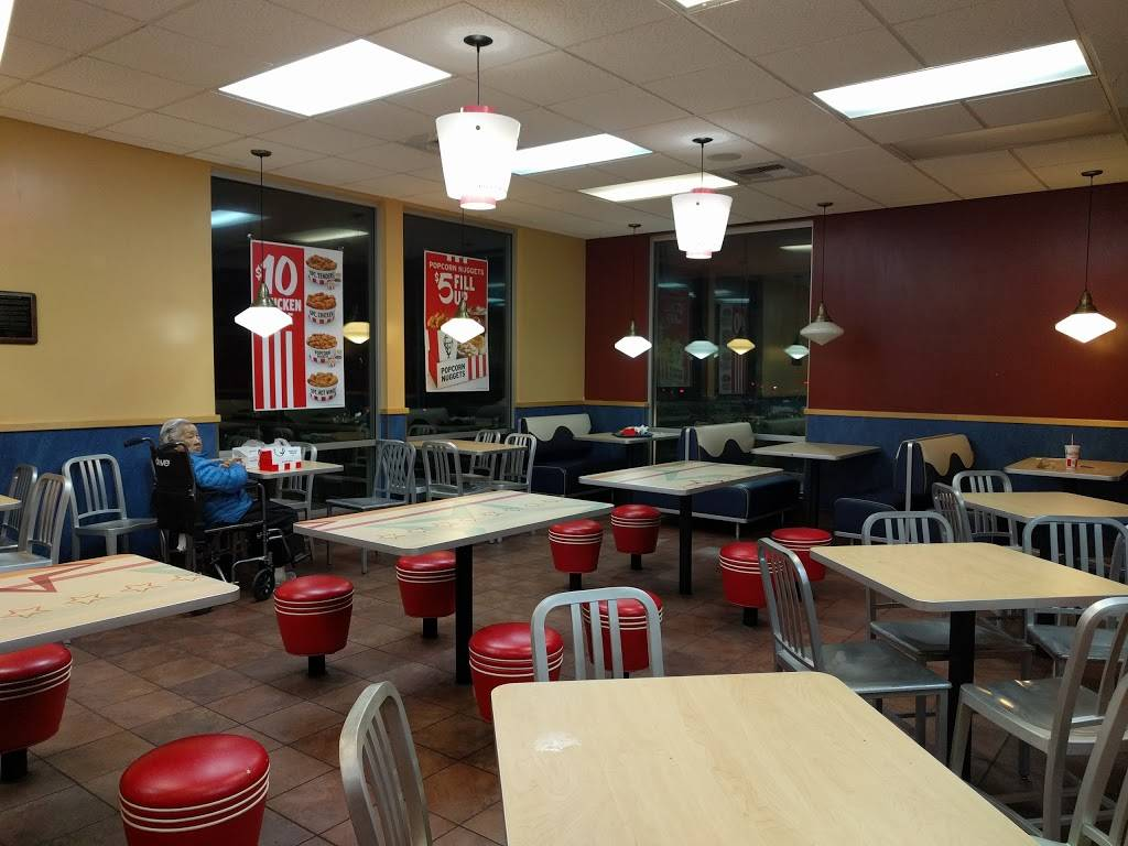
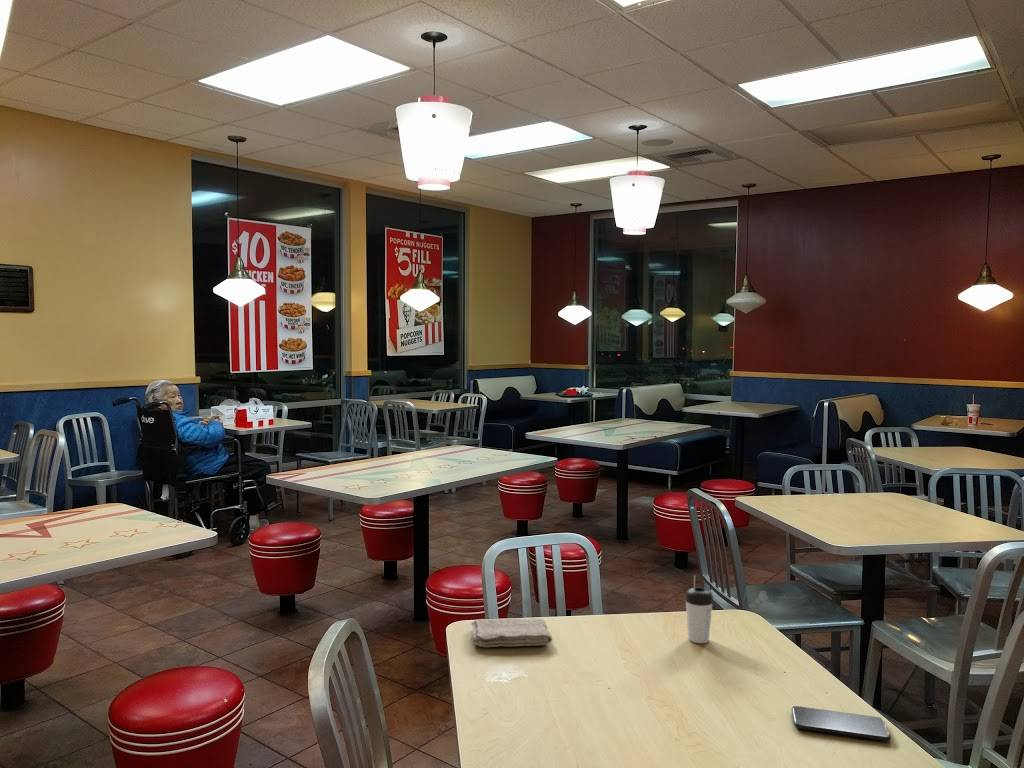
+ beverage cup (699, 608)
+ smartphone (839, 723)
+ washcloth (510, 631)
